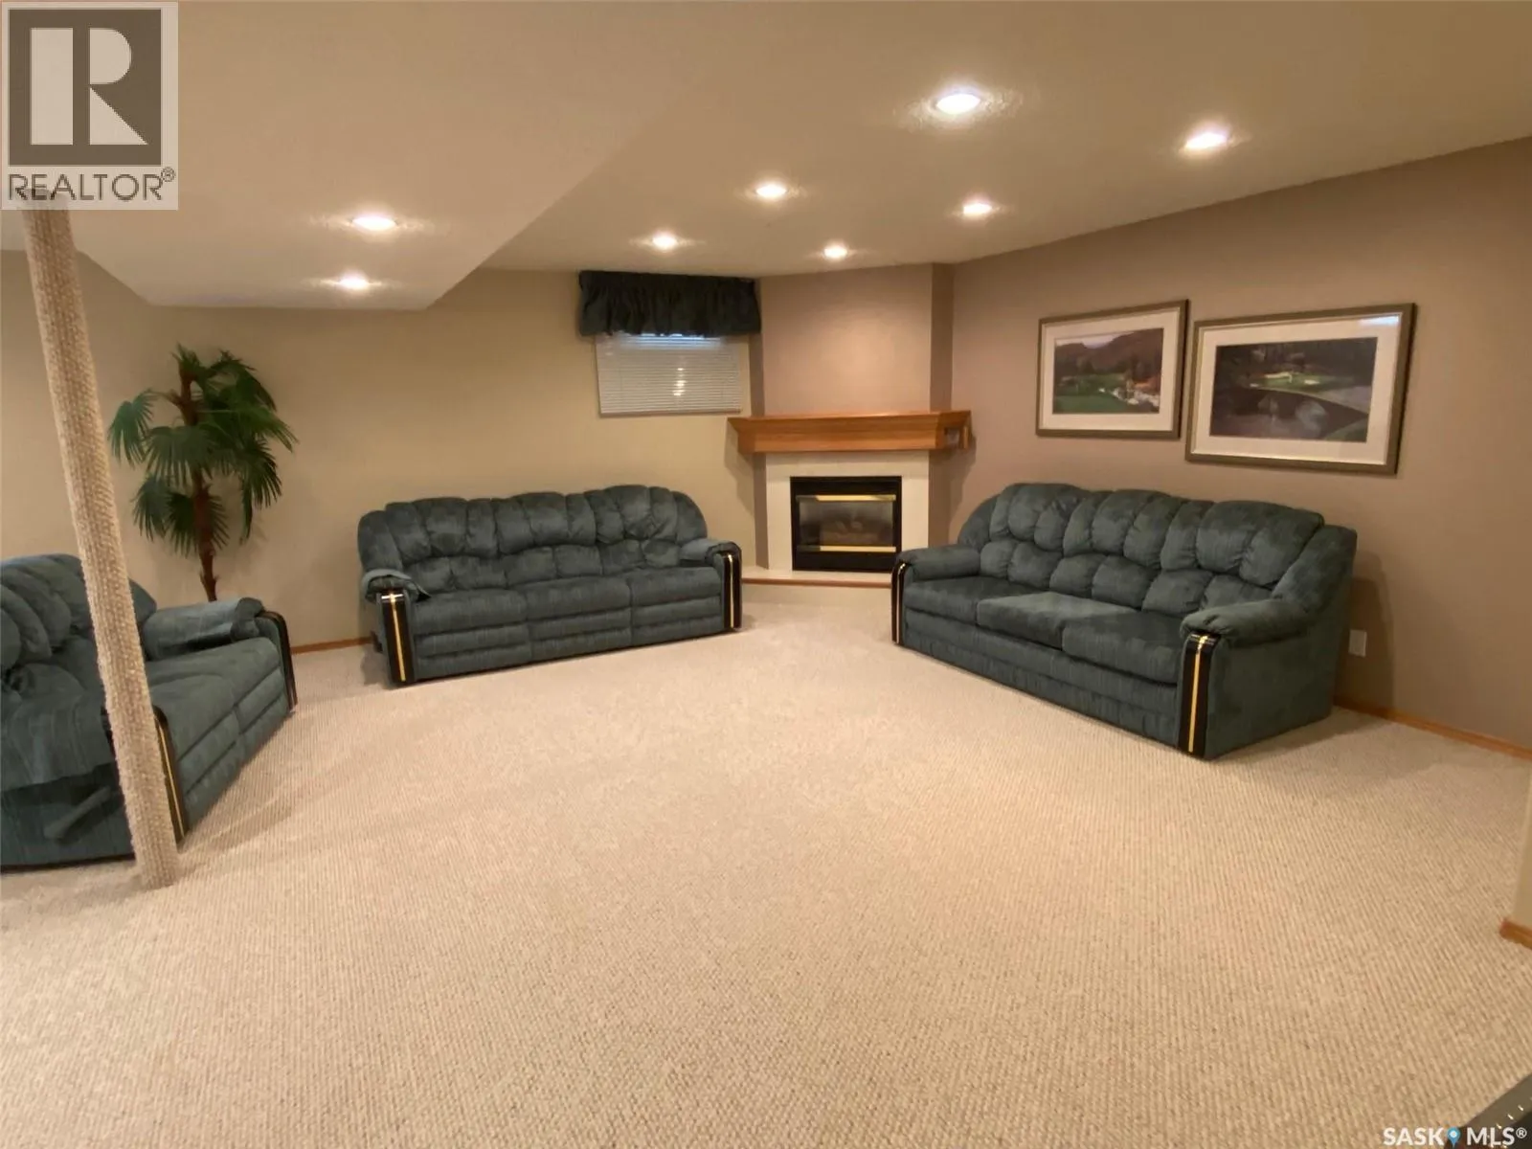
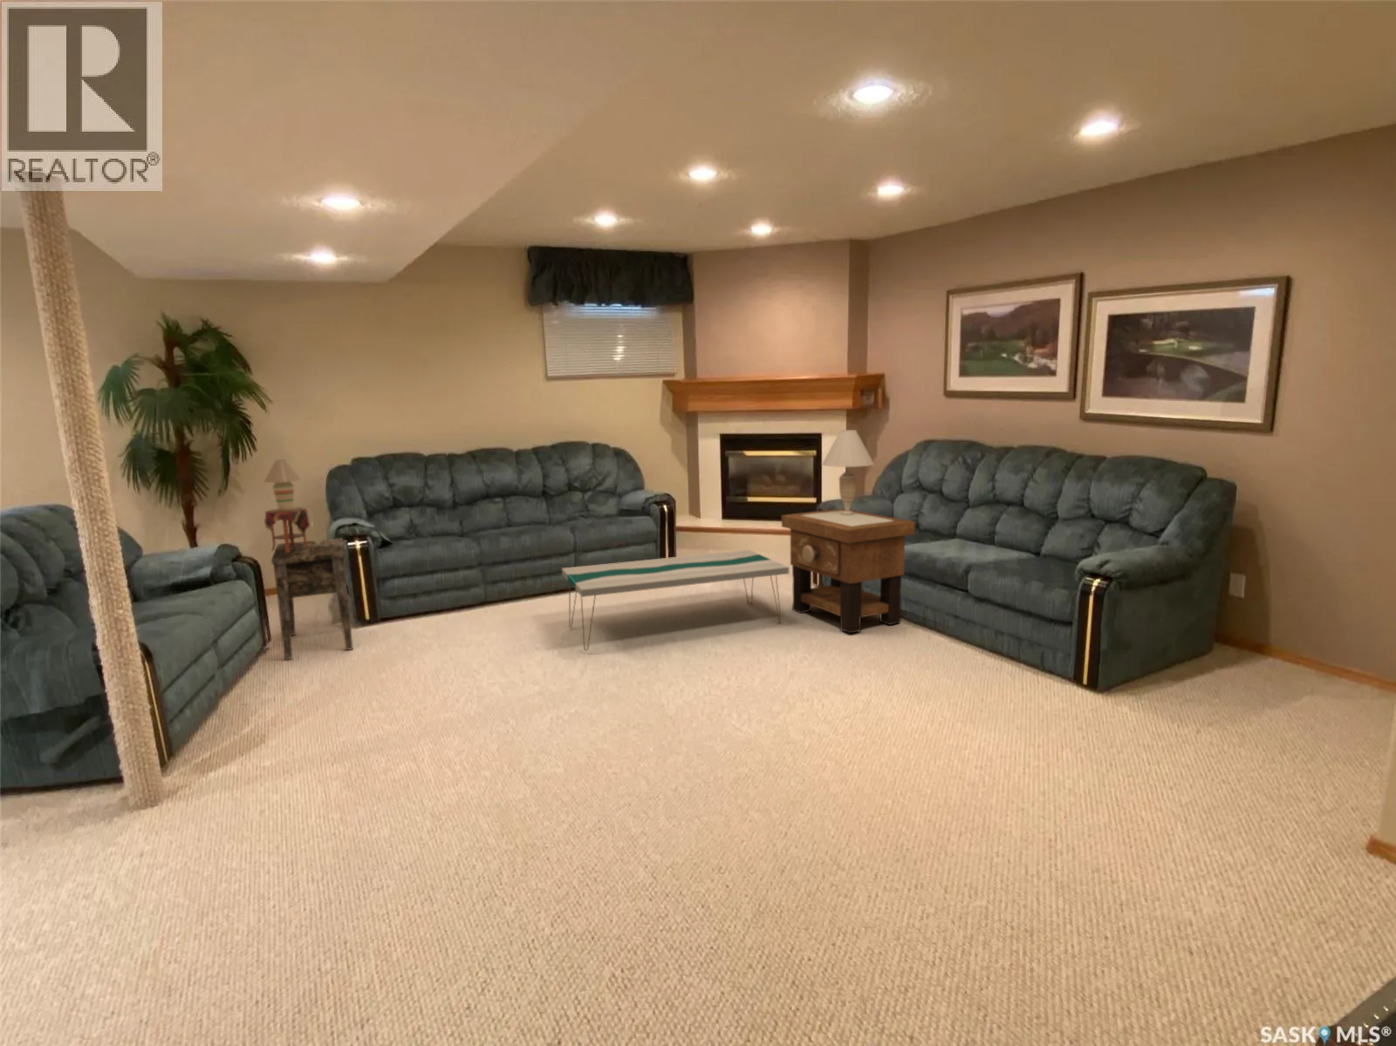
+ side table (842, 567)
+ coffee table (675, 586)
+ table lamp (847, 471)
+ table lamp (297, 508)
+ side table (314, 594)
